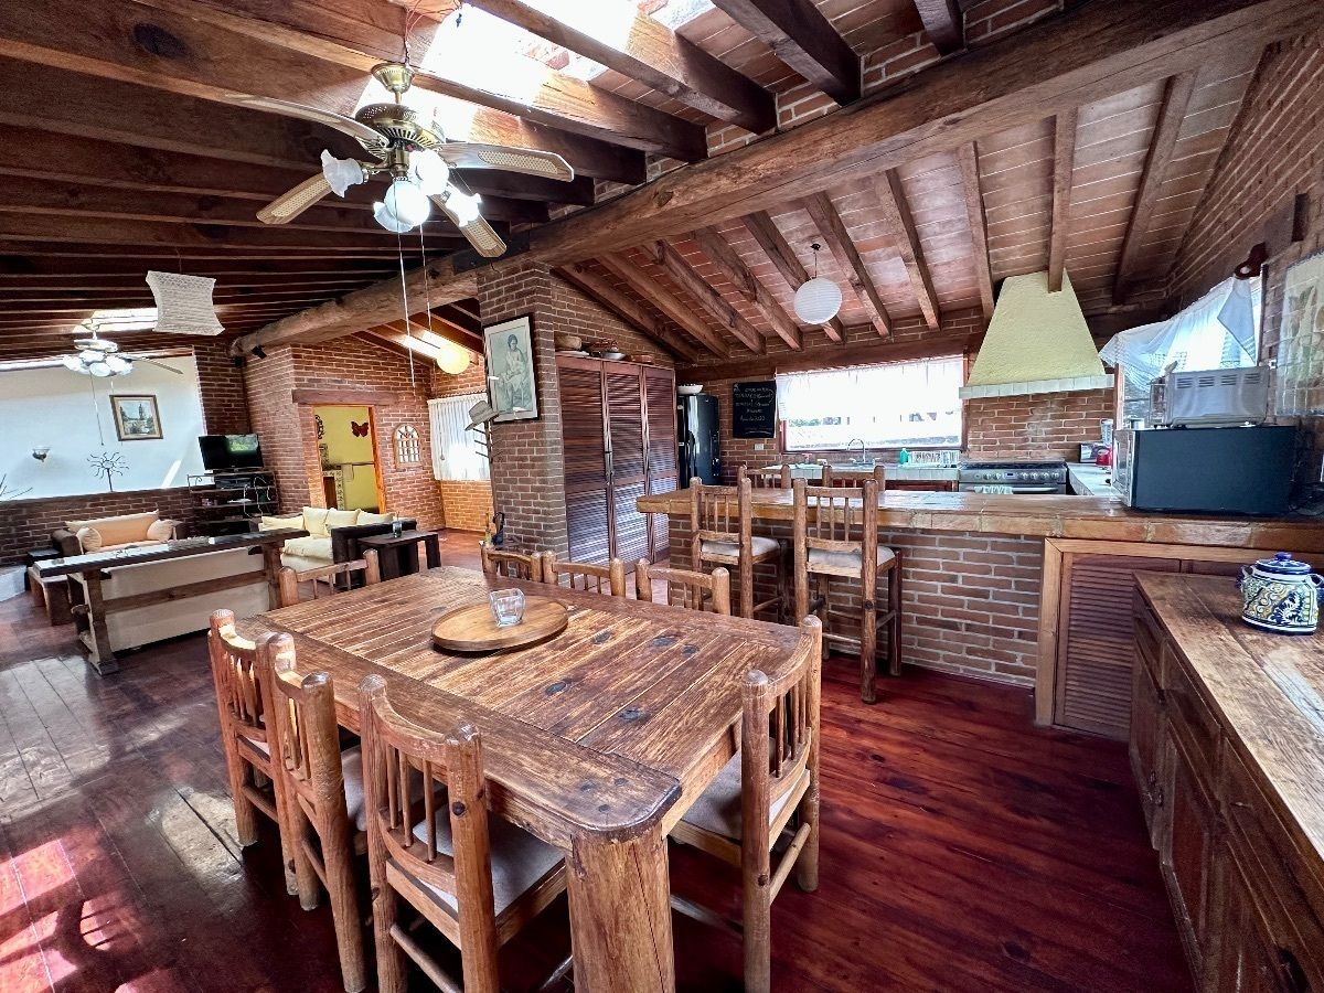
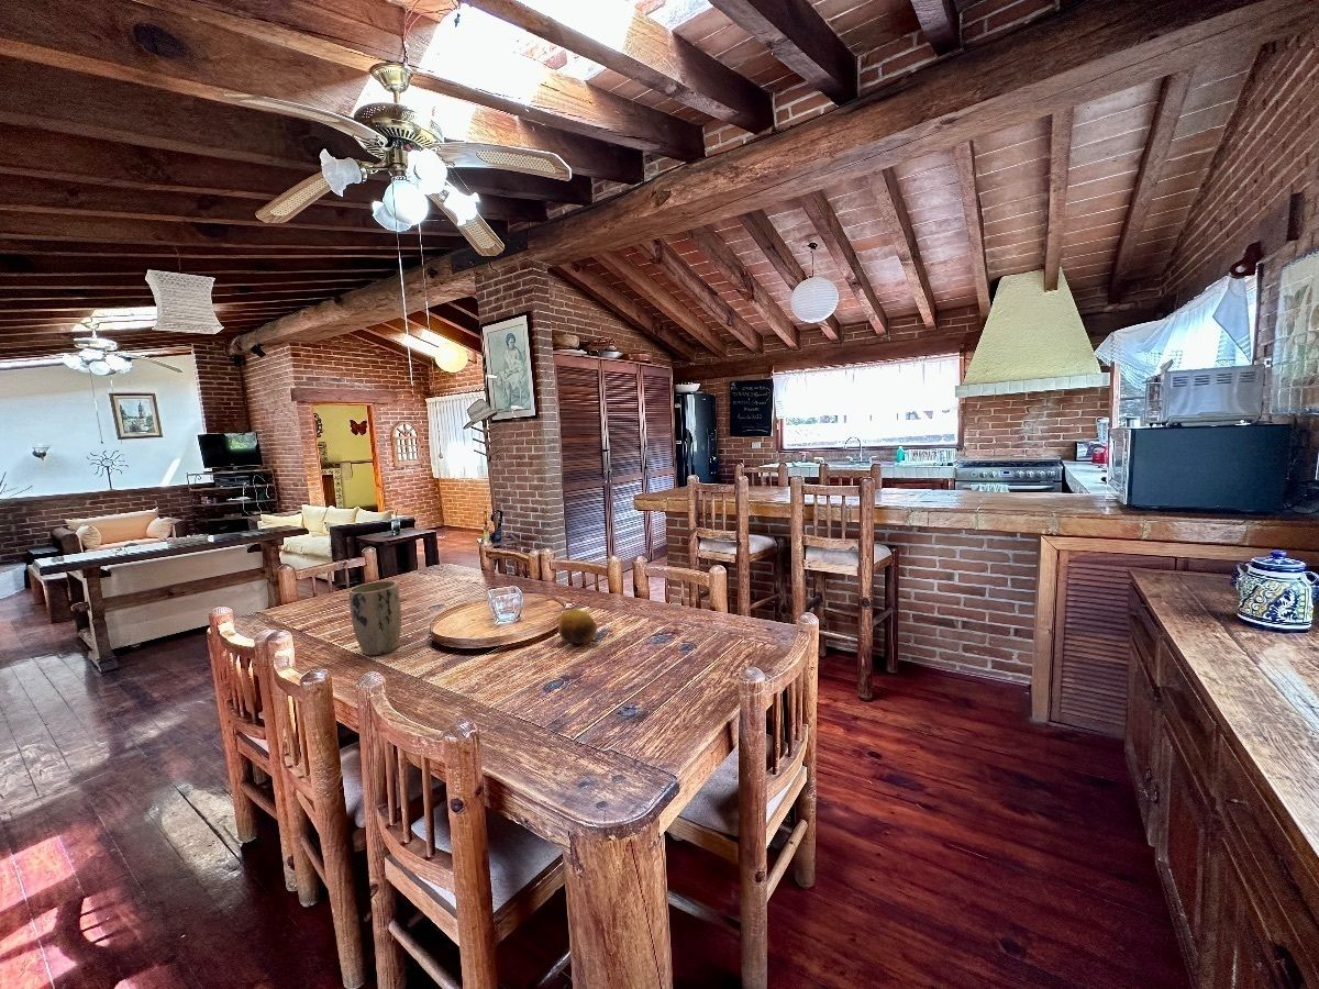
+ plant pot (377, 618)
+ fruit (576, 625)
